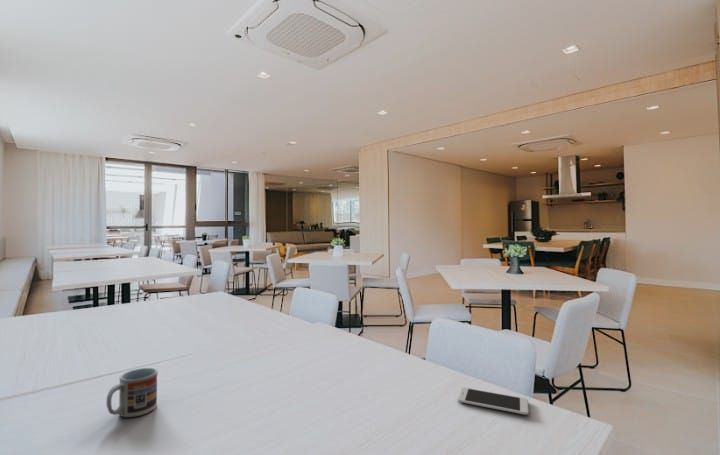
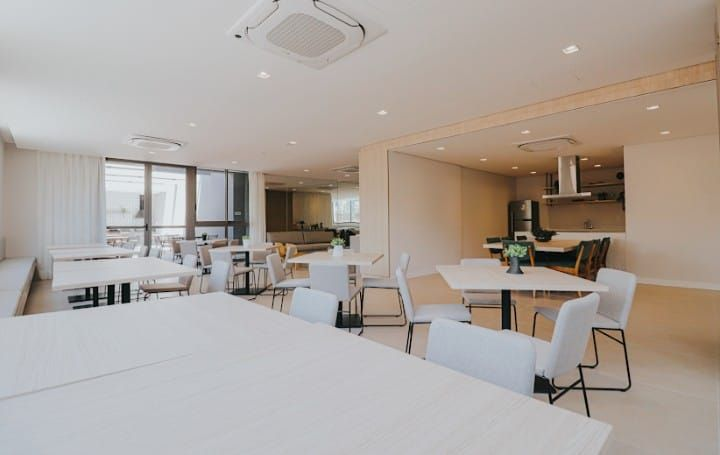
- cup (132, 394)
- smartphone (492, 400)
